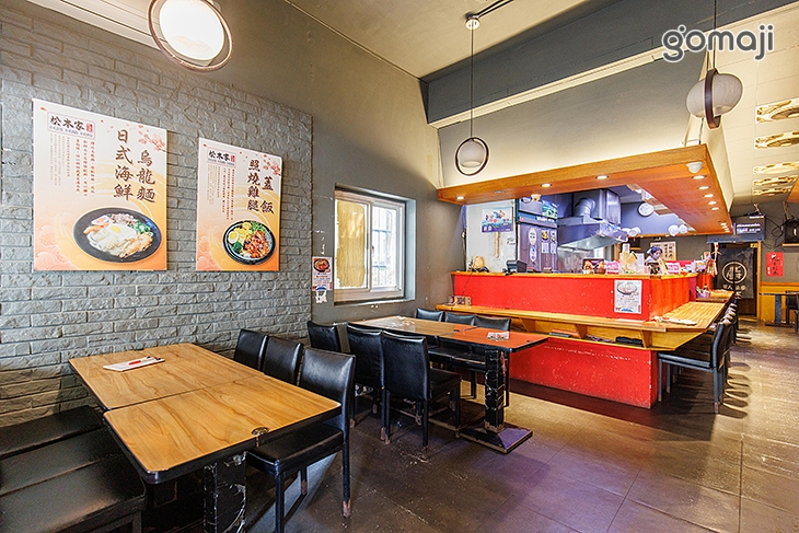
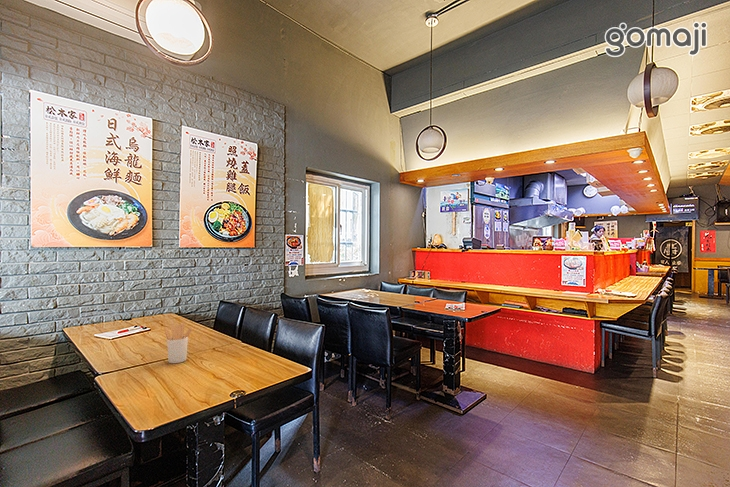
+ utensil holder (177, 342)
